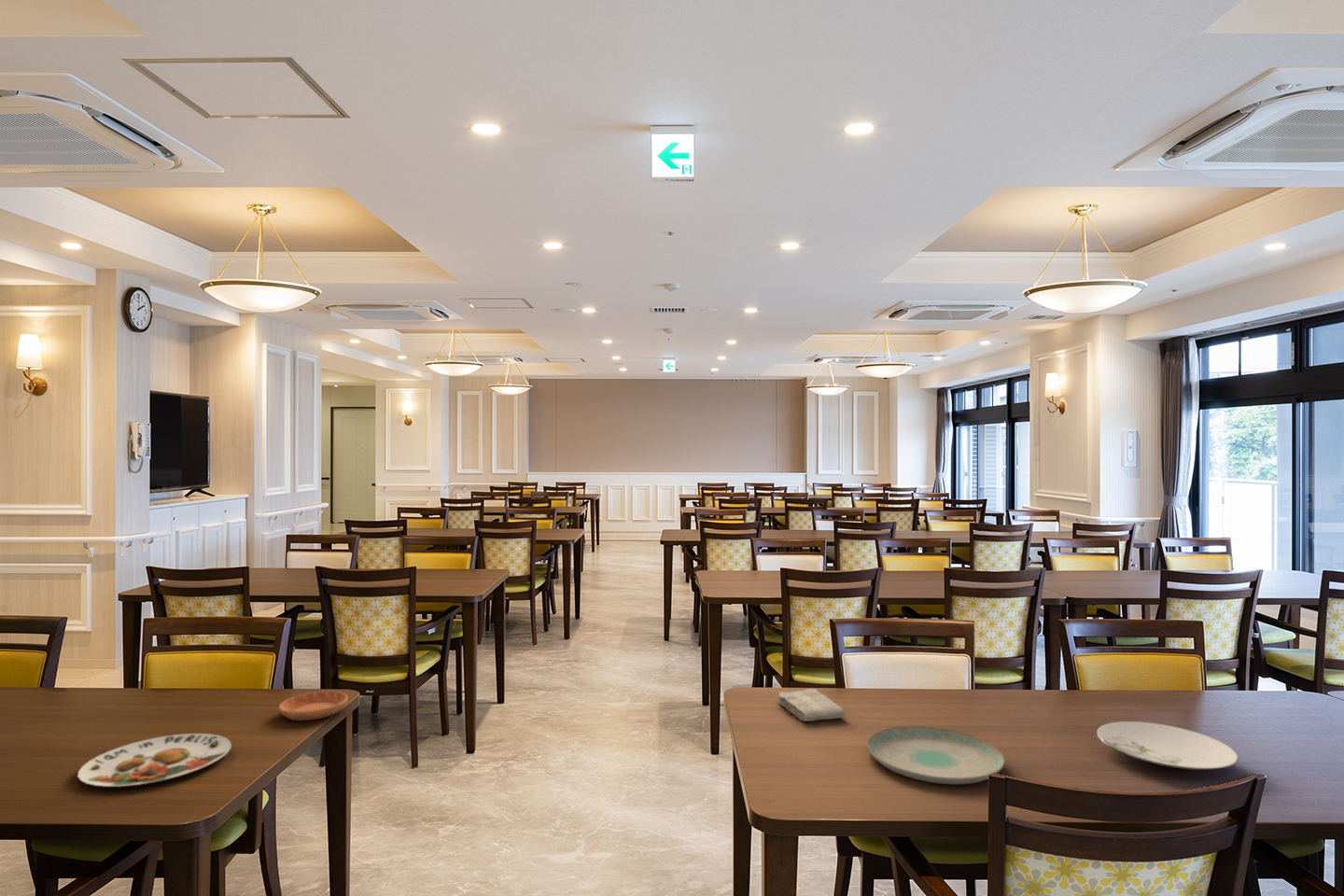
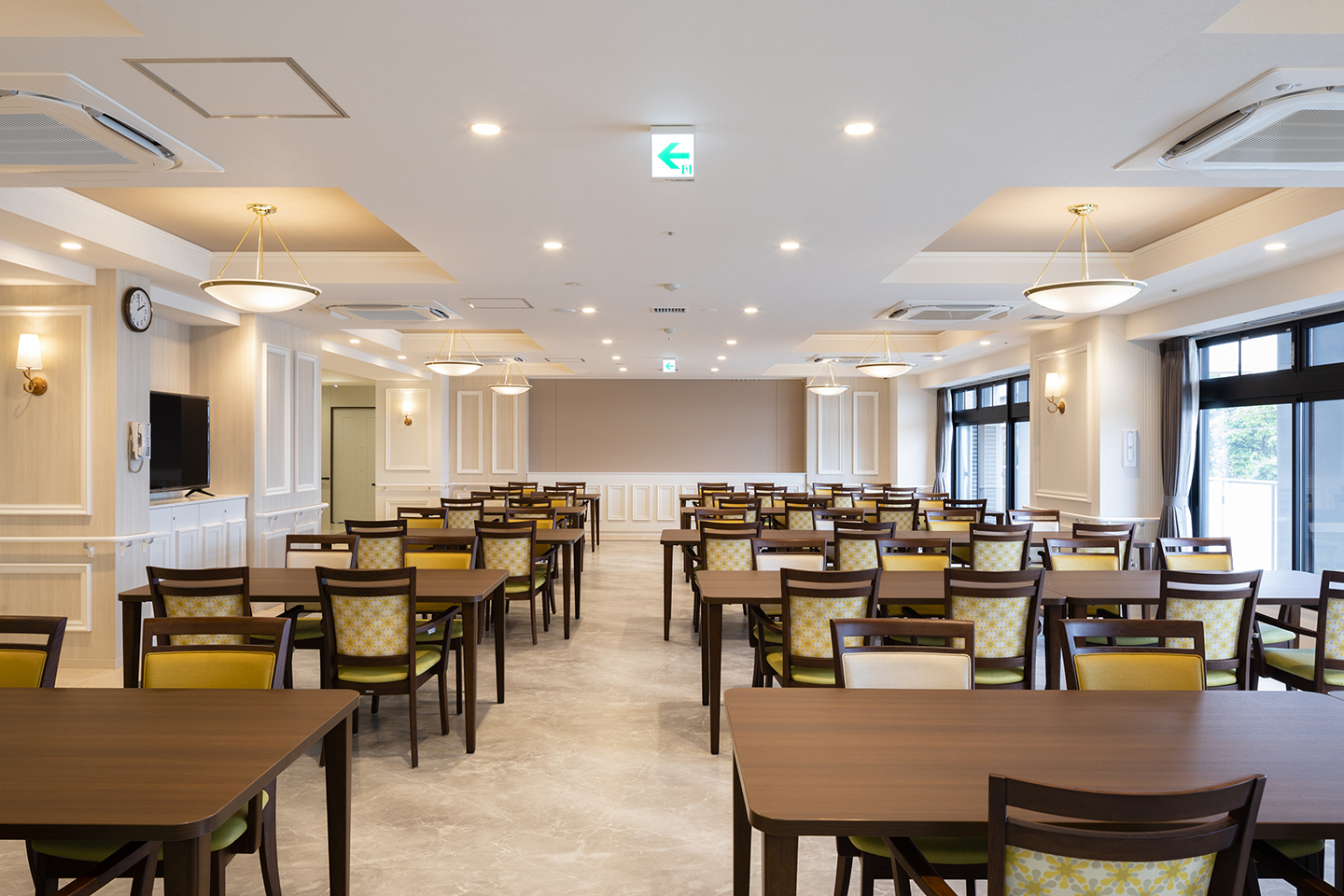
- saucer (314, 706)
- plate (1164, 750)
- plate (933, 754)
- plate (158, 760)
- washcloth (809, 704)
